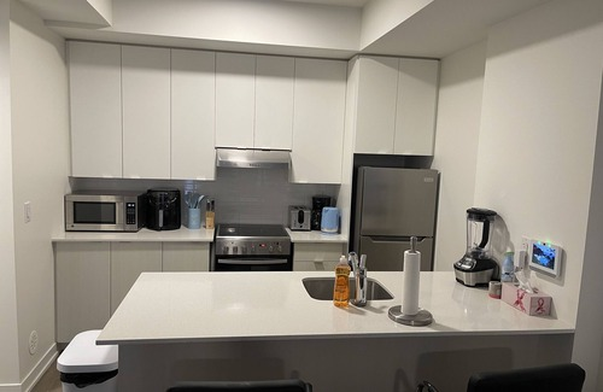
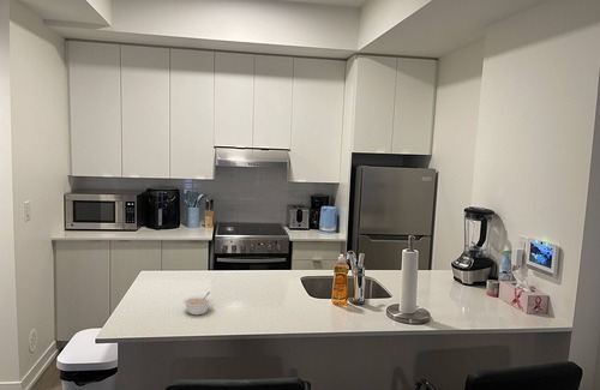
+ legume (197, 304)
